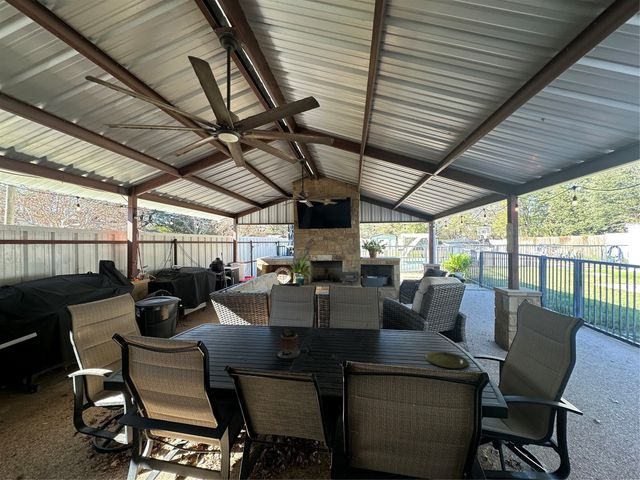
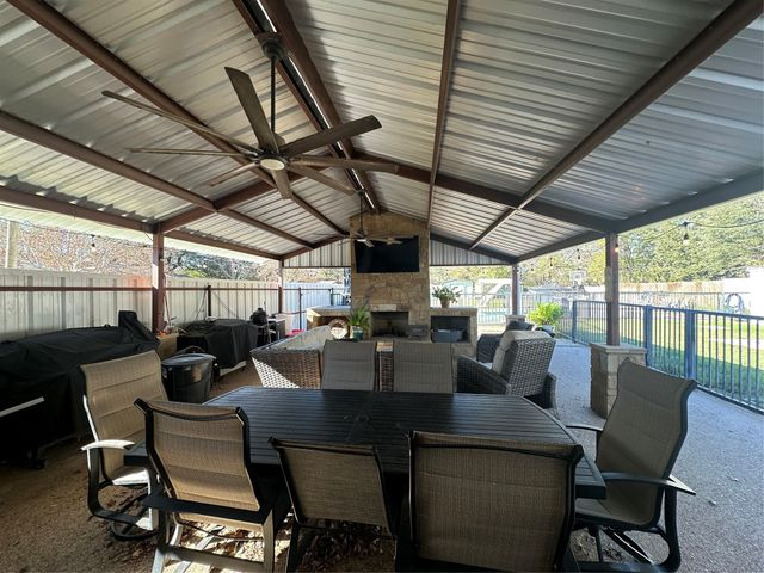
- plate (446, 359)
- succulent planter (288, 341)
